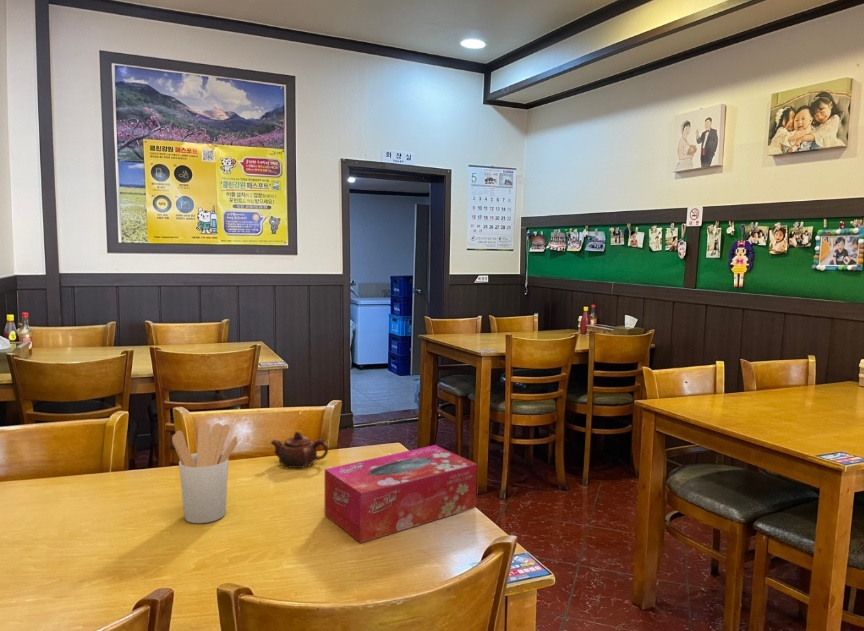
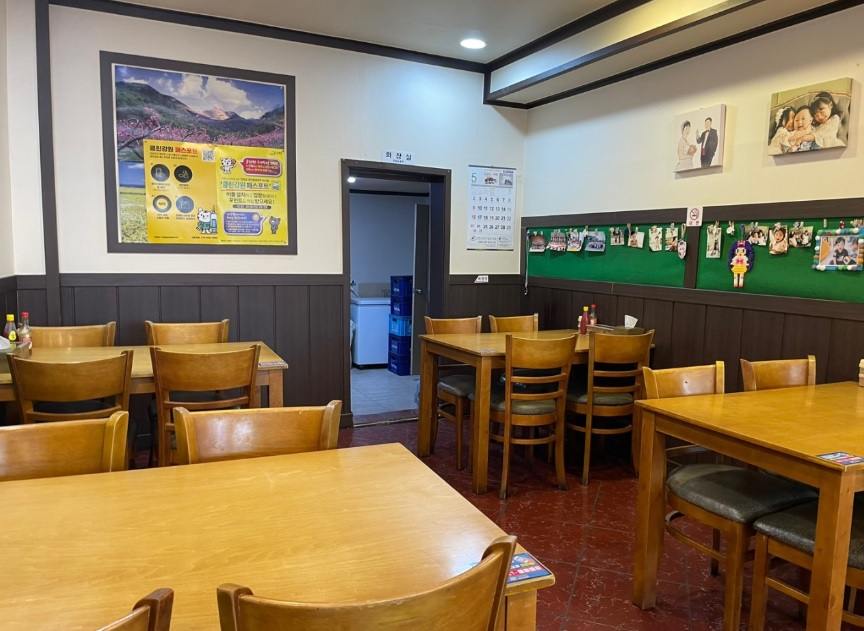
- tissue box (401, 488)
- utensil holder (207, 469)
- teapot (299, 447)
